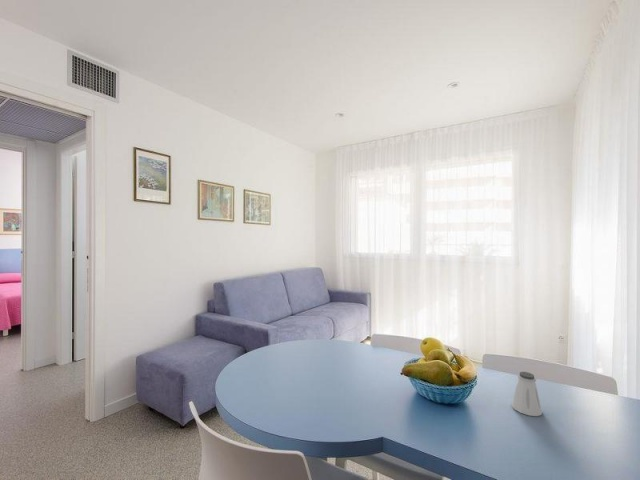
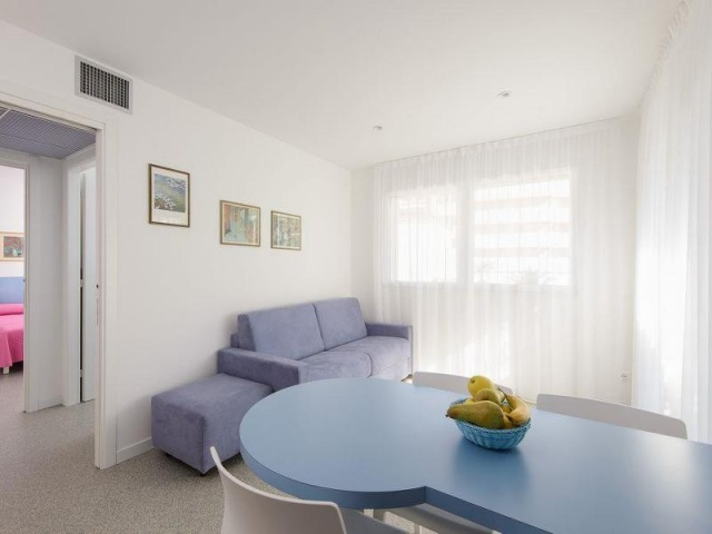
- saltshaker (526, 391)
